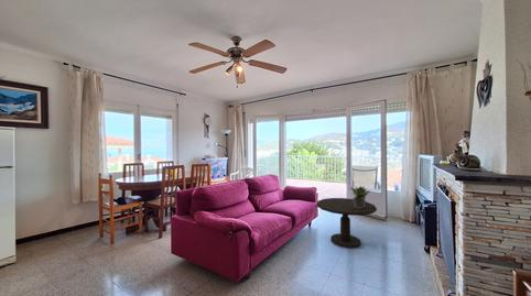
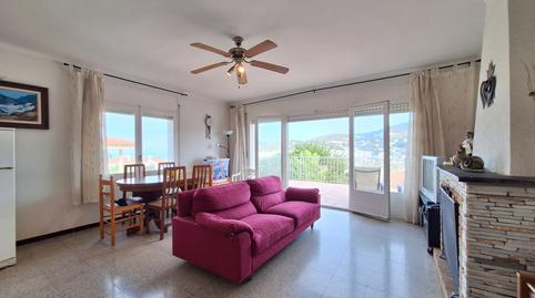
- side table (345, 222)
- potted plant (359, 196)
